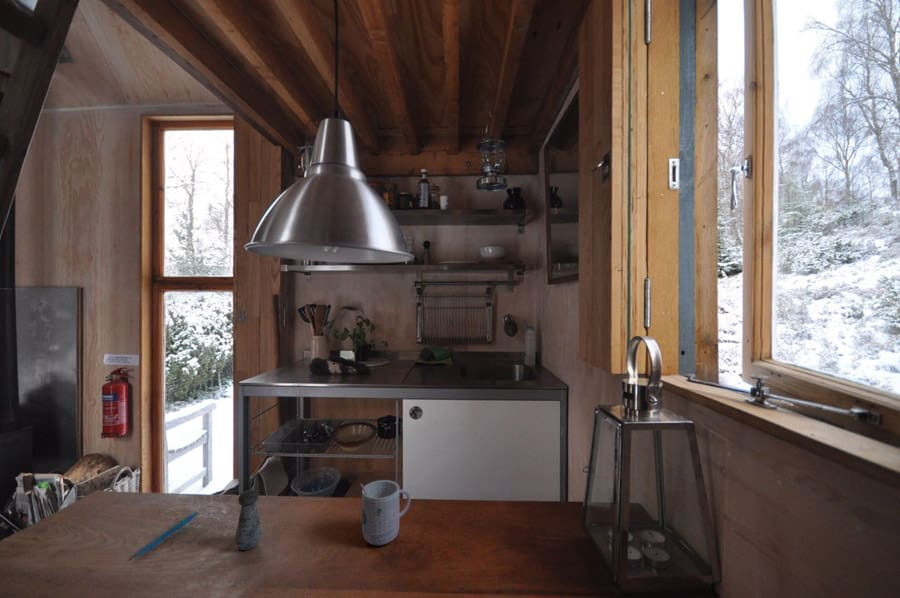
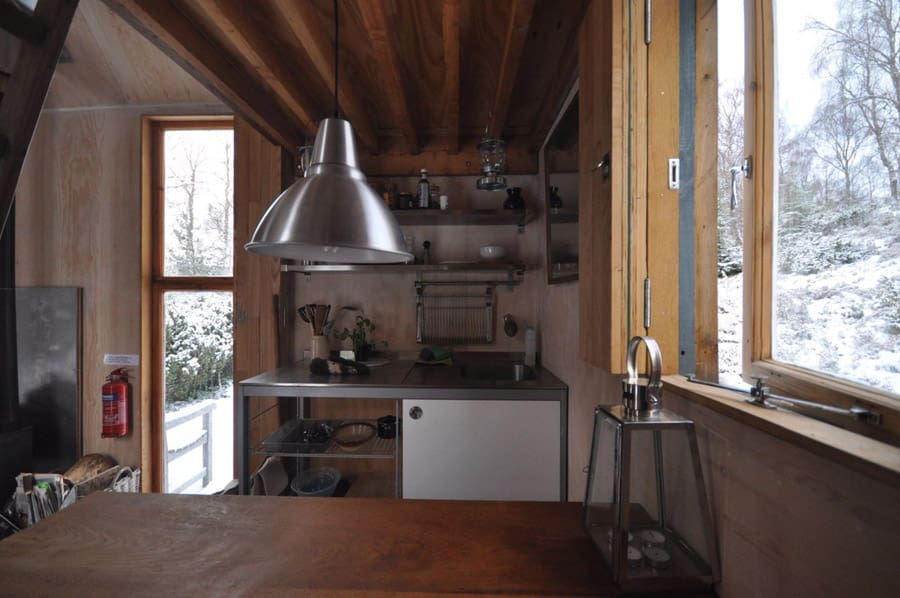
- salt shaker (248, 518)
- mug (386, 504)
- pen (168, 533)
